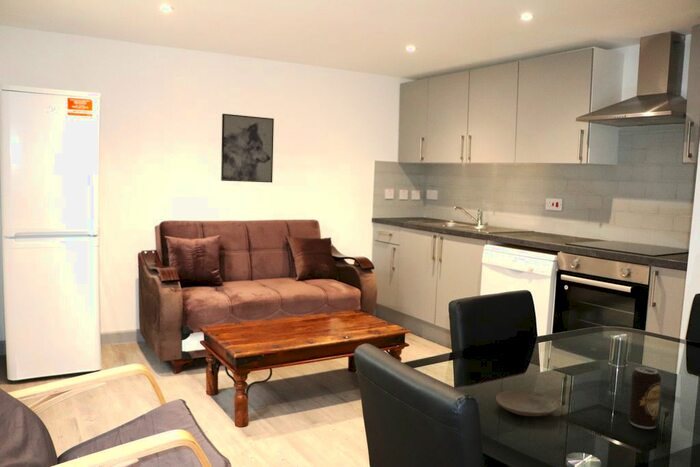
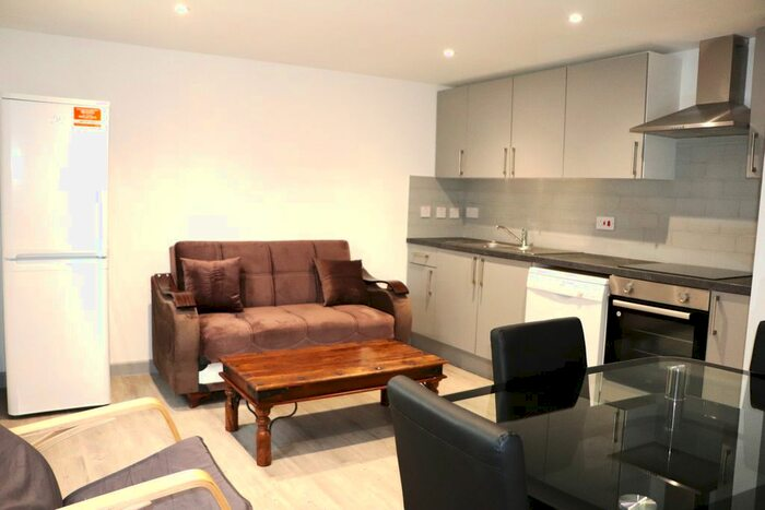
- beverage can (644, 397)
- wall art (247, 149)
- plate (526, 405)
